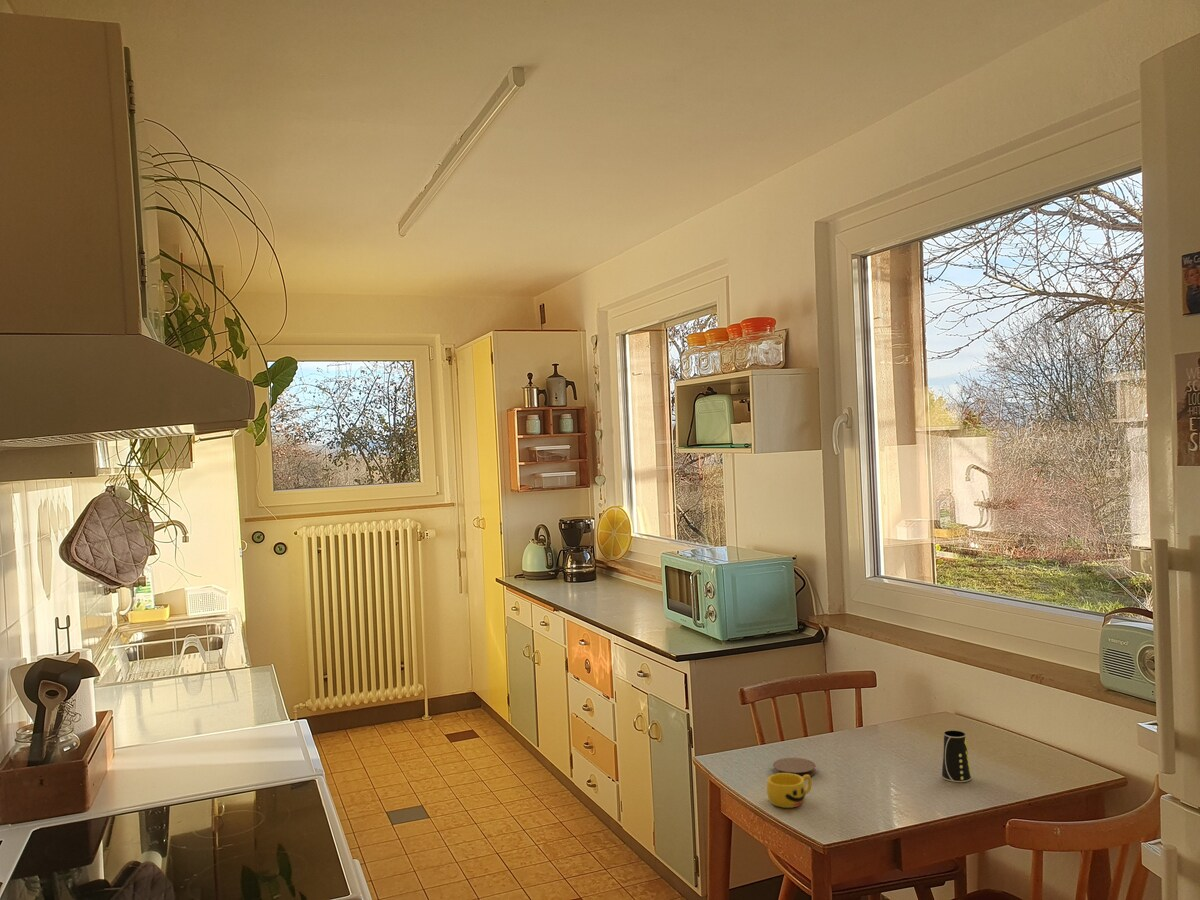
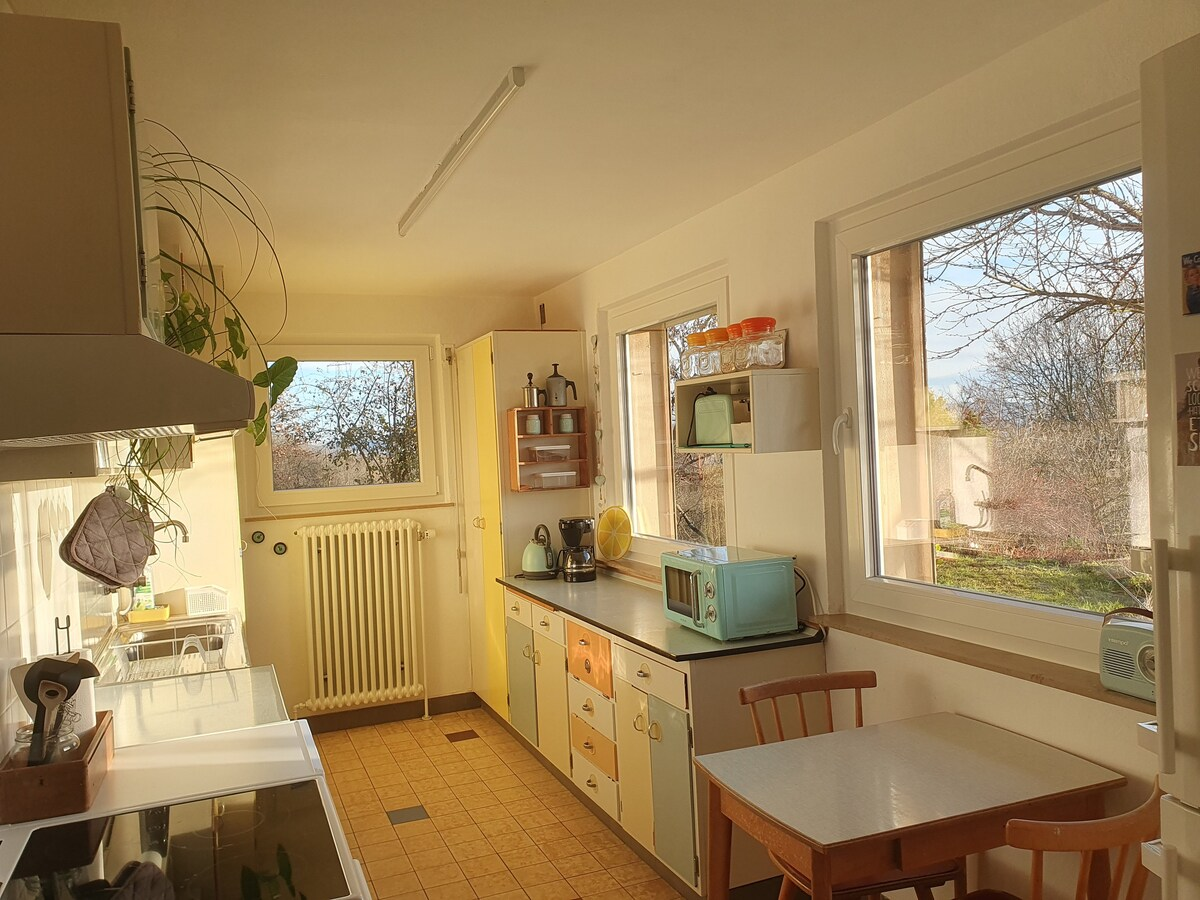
- coaster (794, 767)
- cup (791, 789)
- cup (955, 755)
